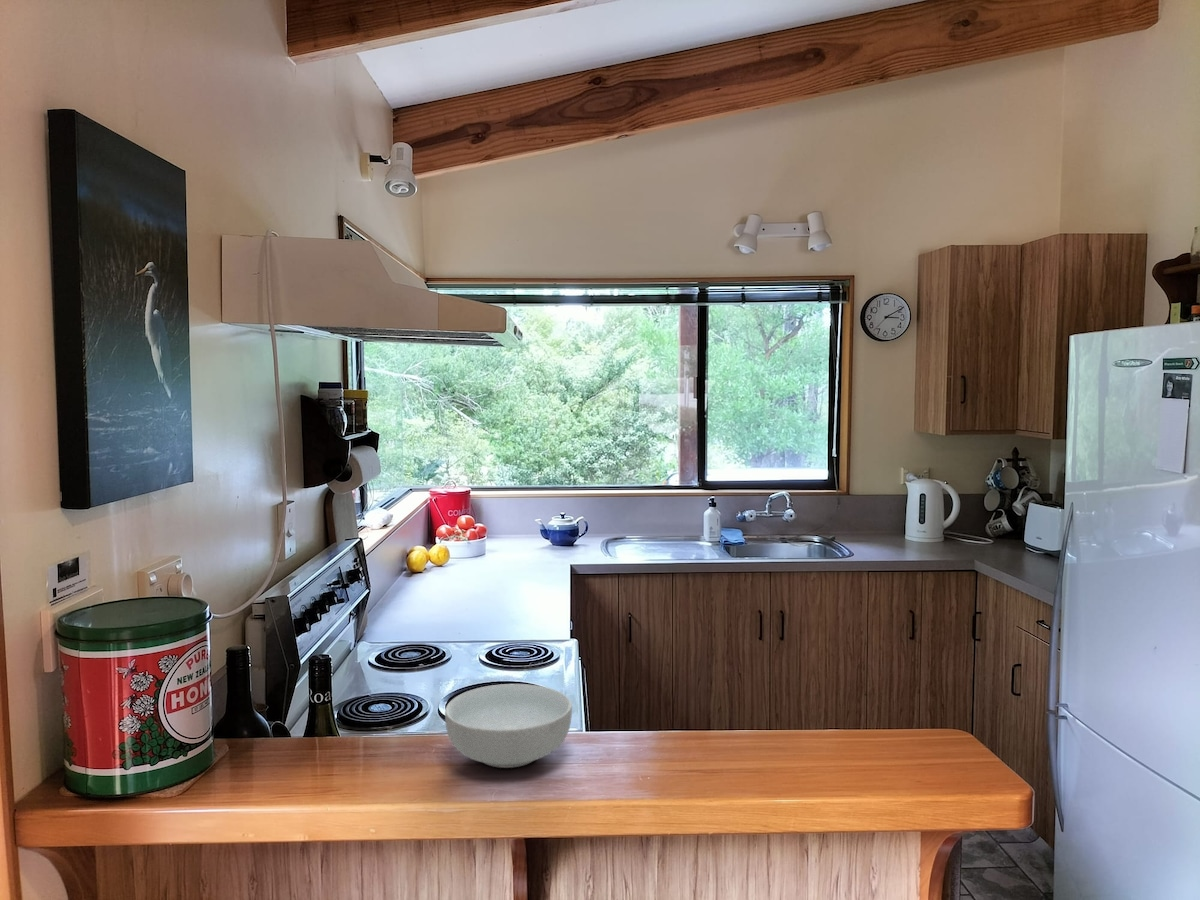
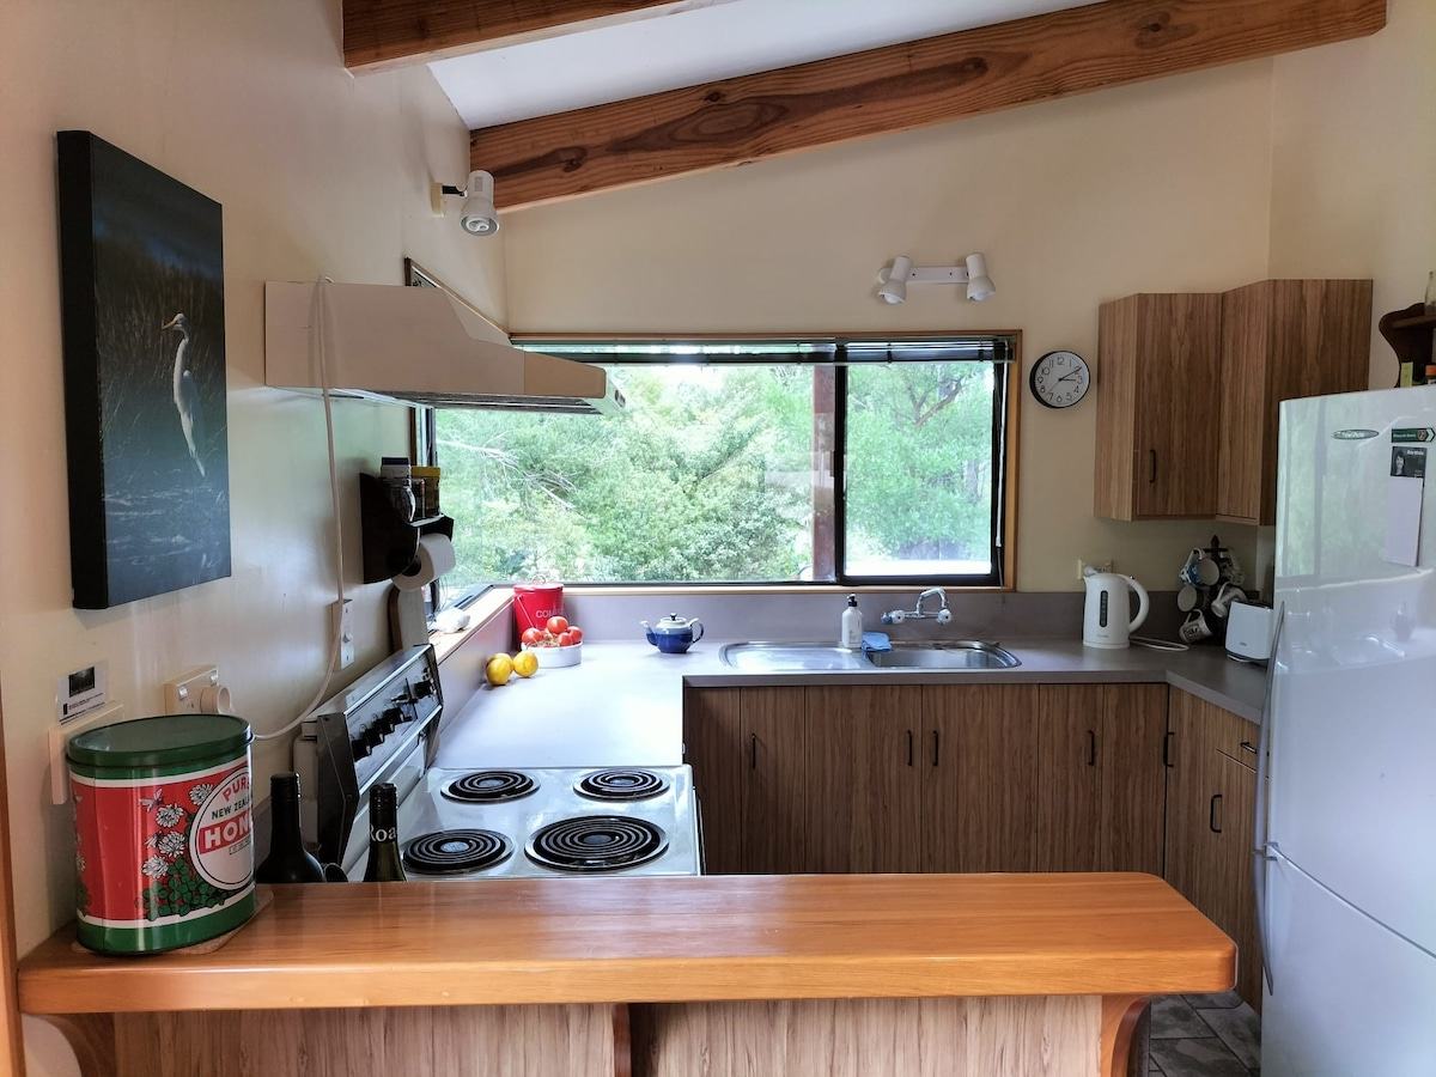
- cereal bowl (509, 729)
